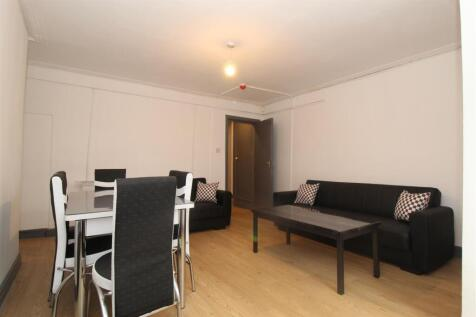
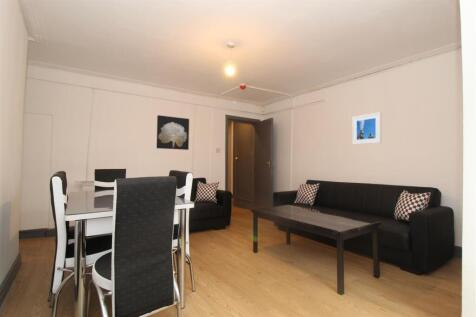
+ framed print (366, 129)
+ wall art (173, 133)
